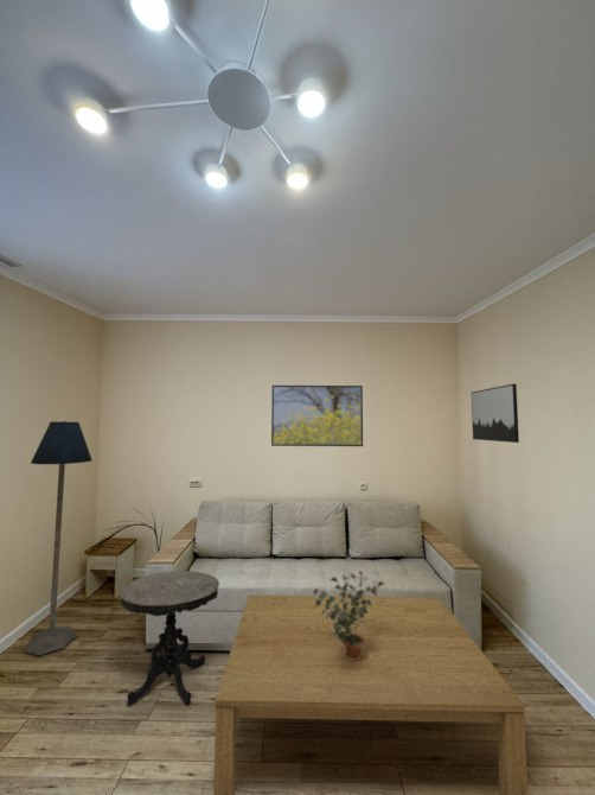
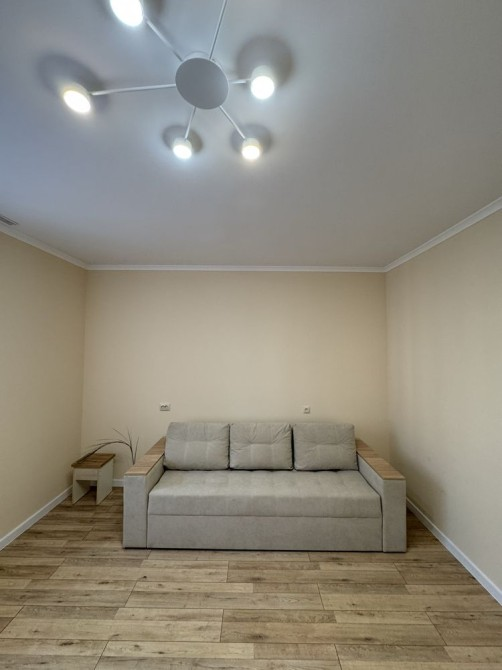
- coffee table (353, 678)
- wall art (492, 414)
- potted plant (352, 615)
- side table (169, 632)
- floor lamp (57, 528)
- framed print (316, 415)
